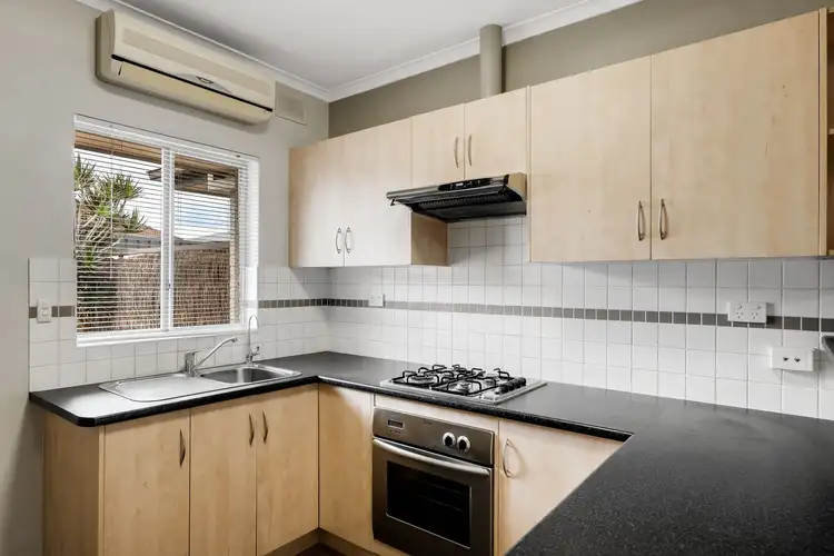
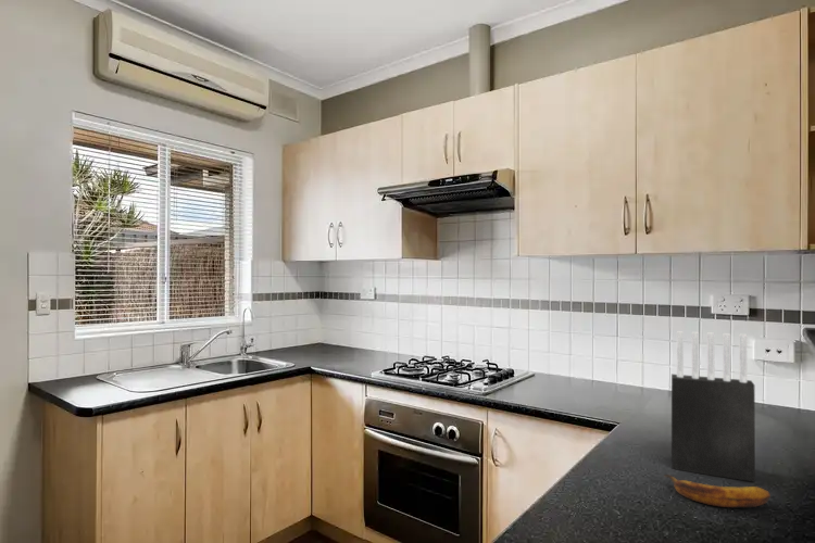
+ knife block (710, 399)
+ banana (719, 490)
